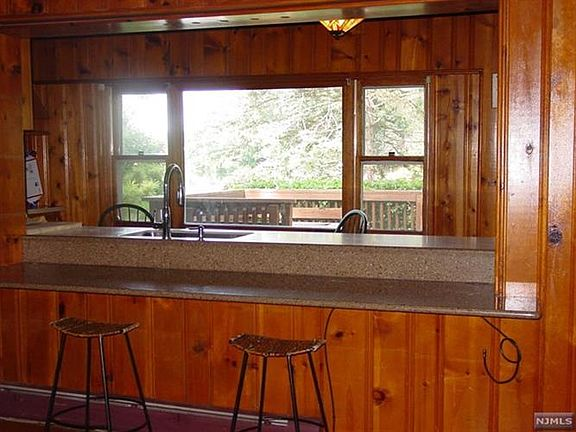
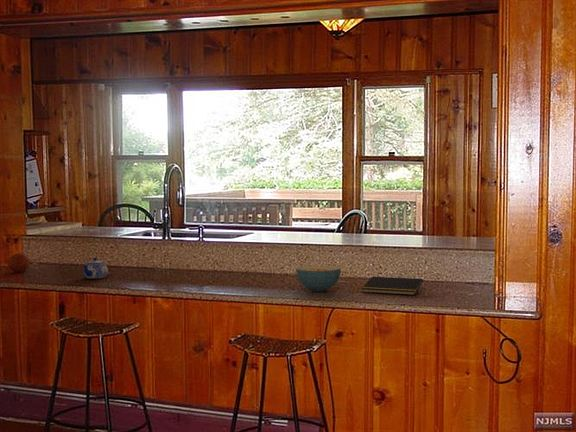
+ cereal bowl (318, 279)
+ notepad (392, 285)
+ teapot (94, 268)
+ fruit (19, 262)
